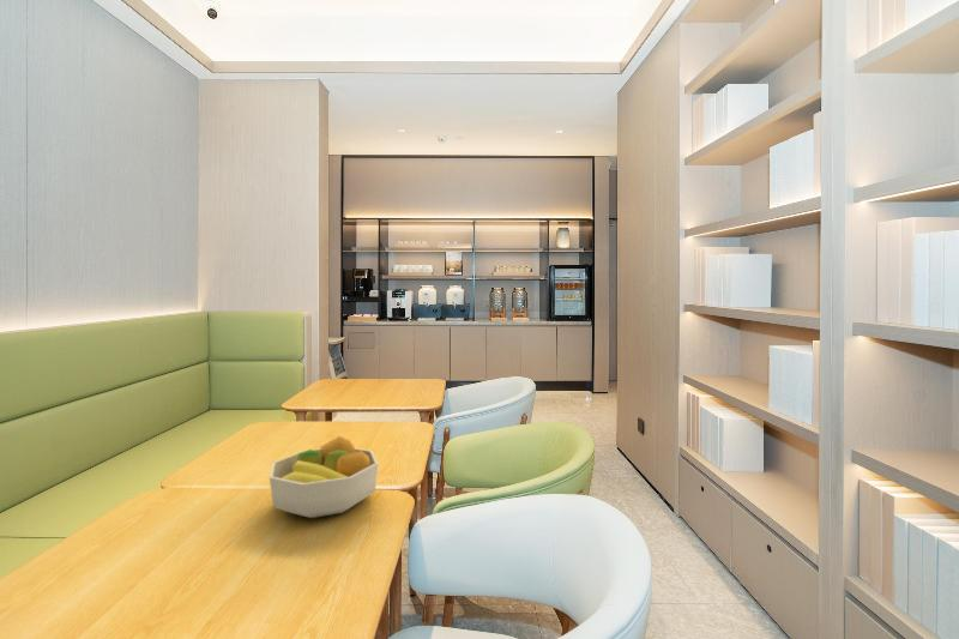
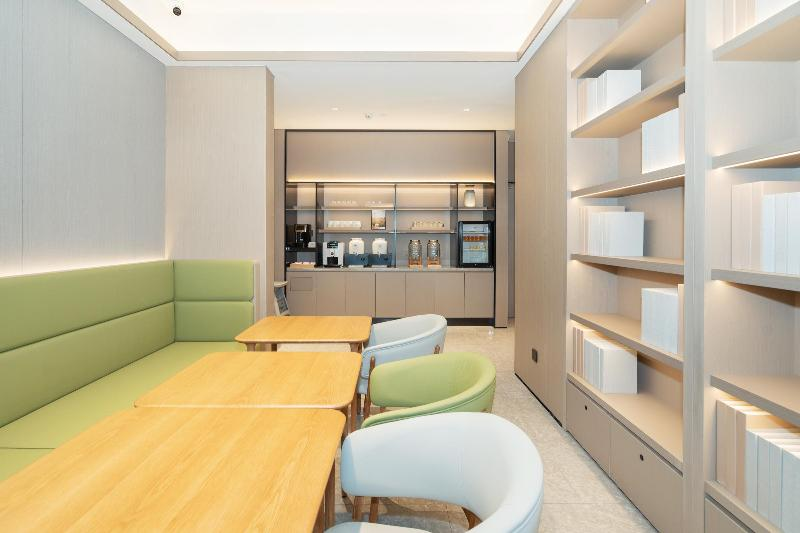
- fruit bowl (325, 472)
